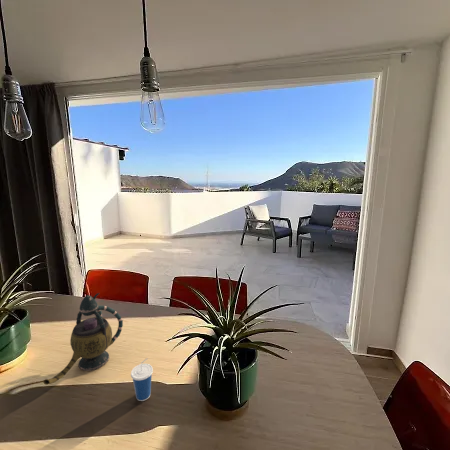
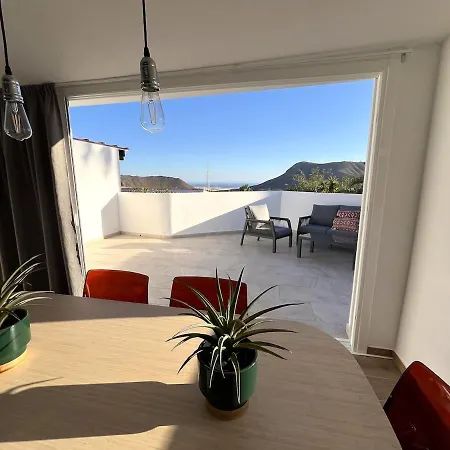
- teapot (81, 334)
- cup (142, 376)
